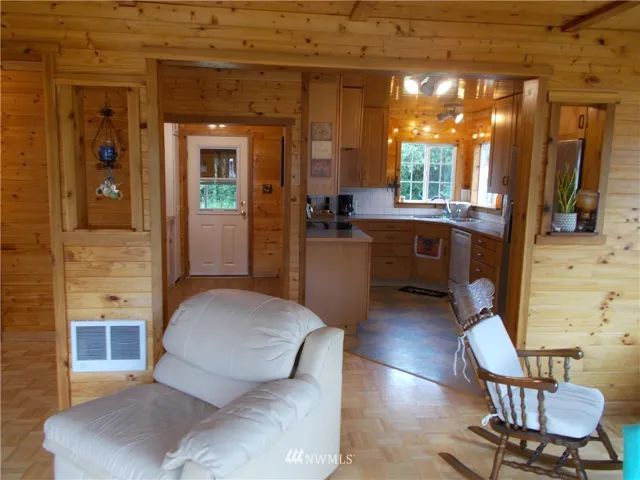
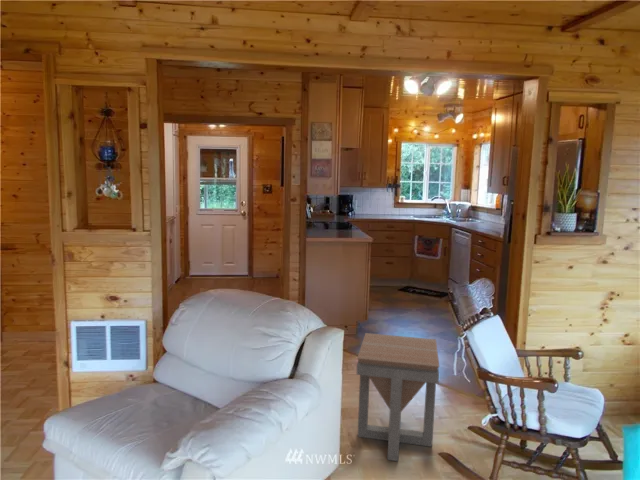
+ side table (396, 394)
